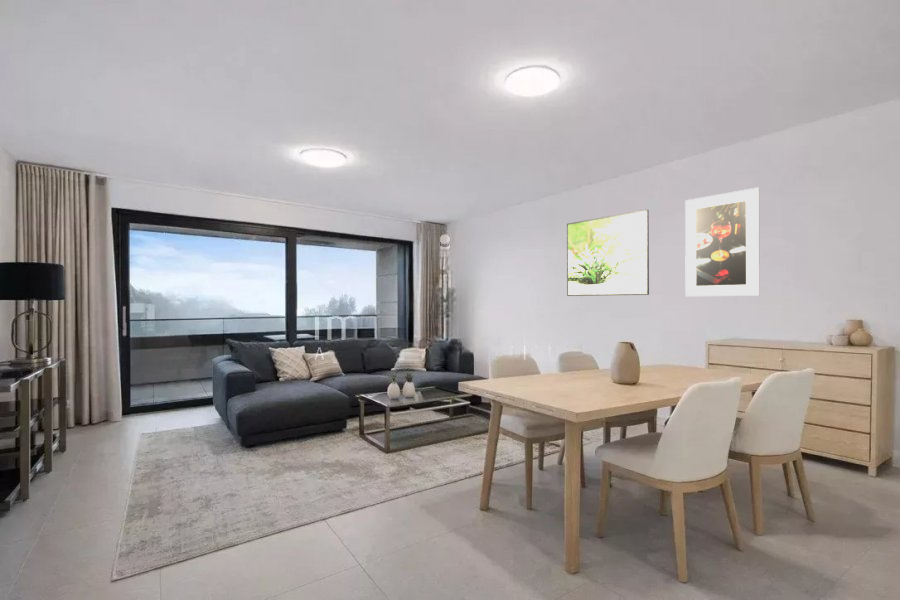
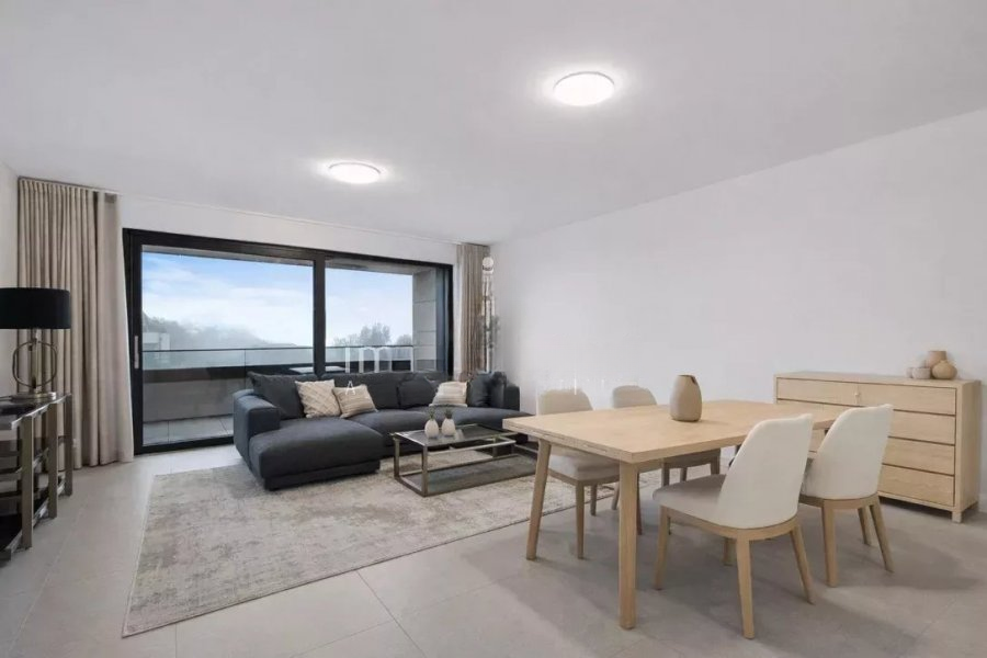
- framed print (720, 245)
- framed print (604, 256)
